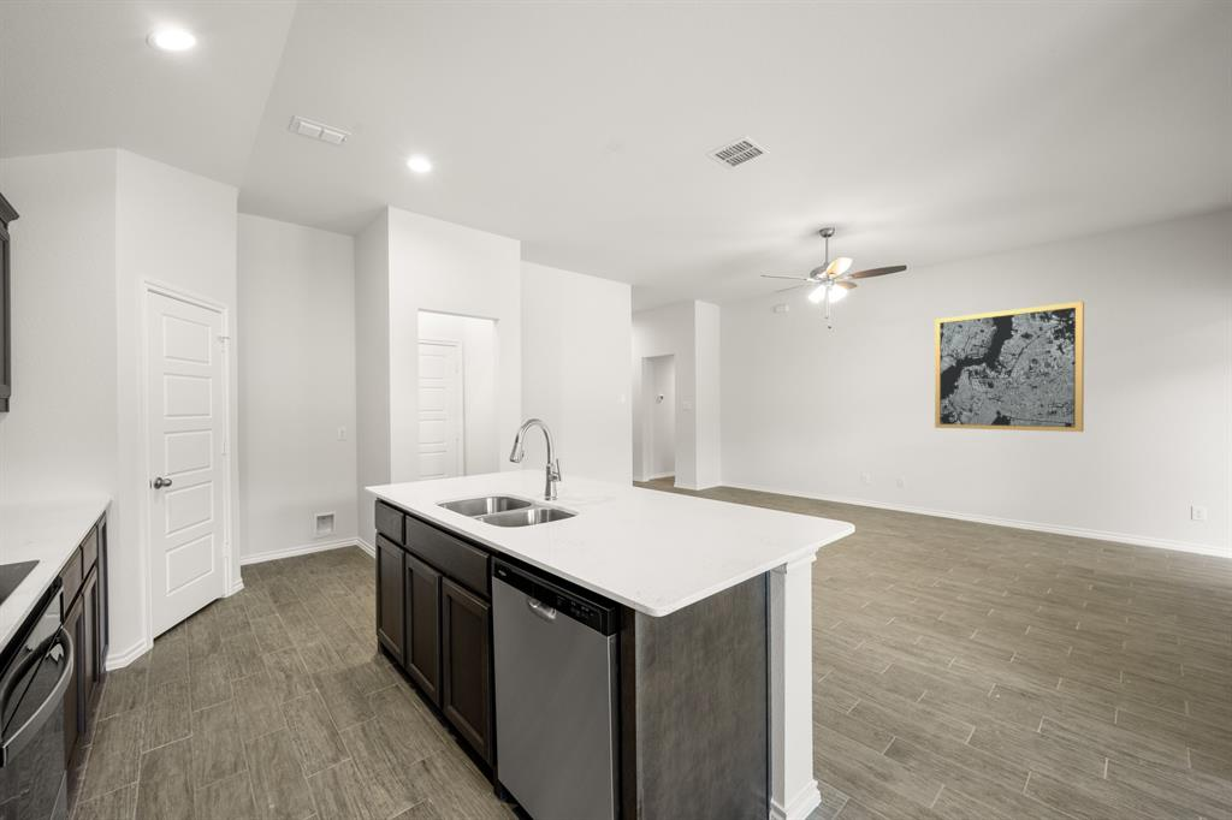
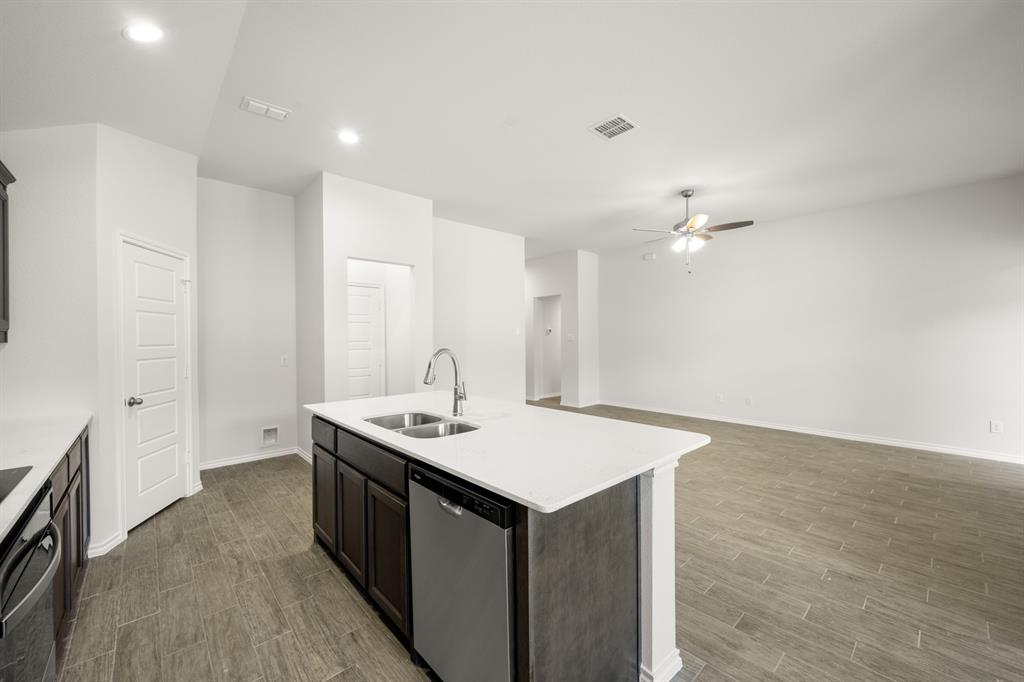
- wall art (1002, 370)
